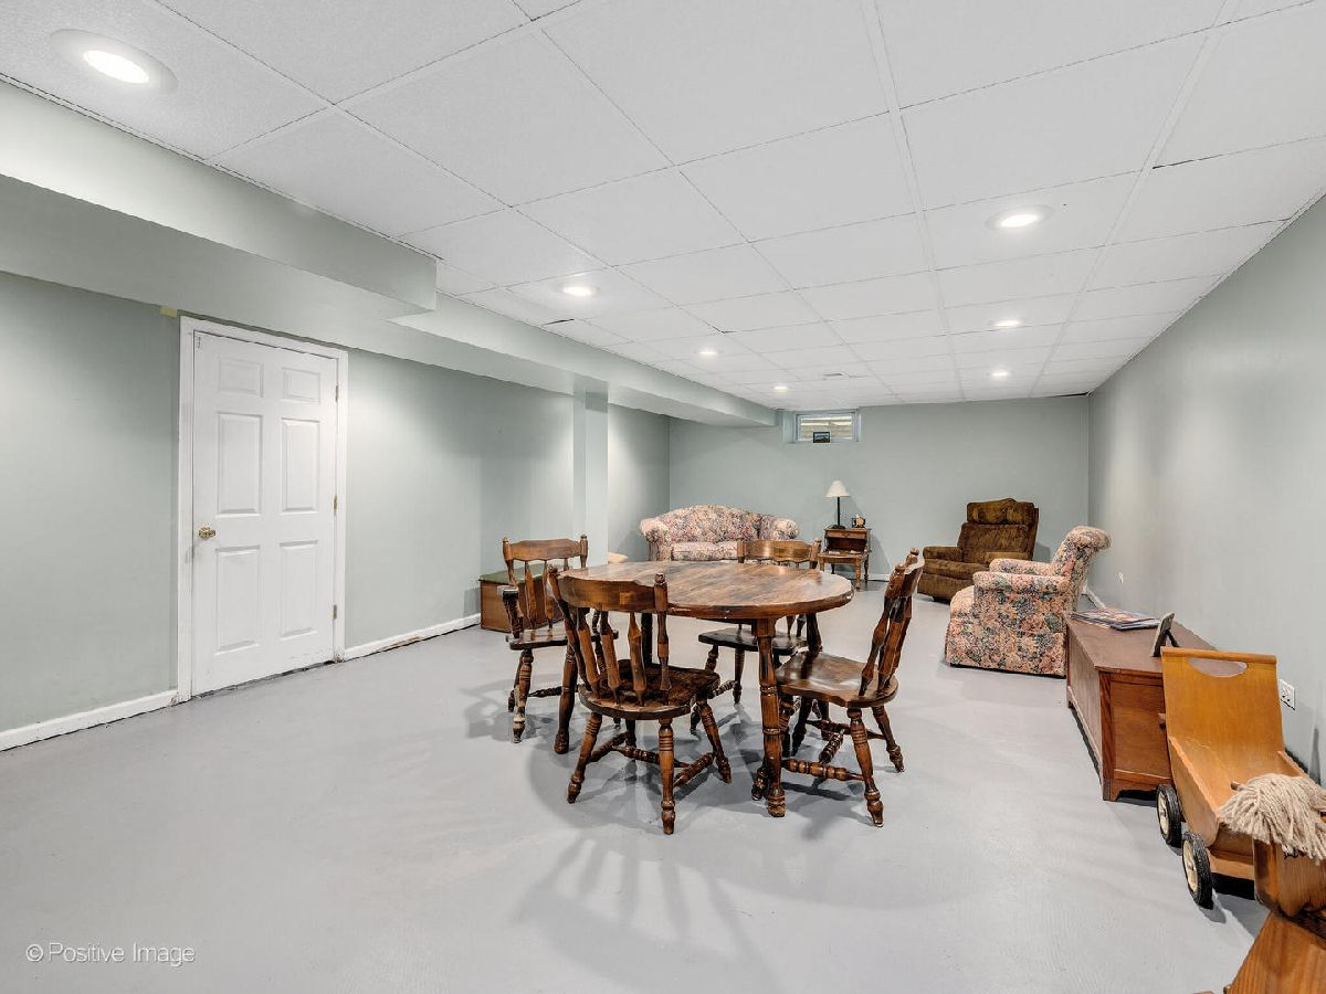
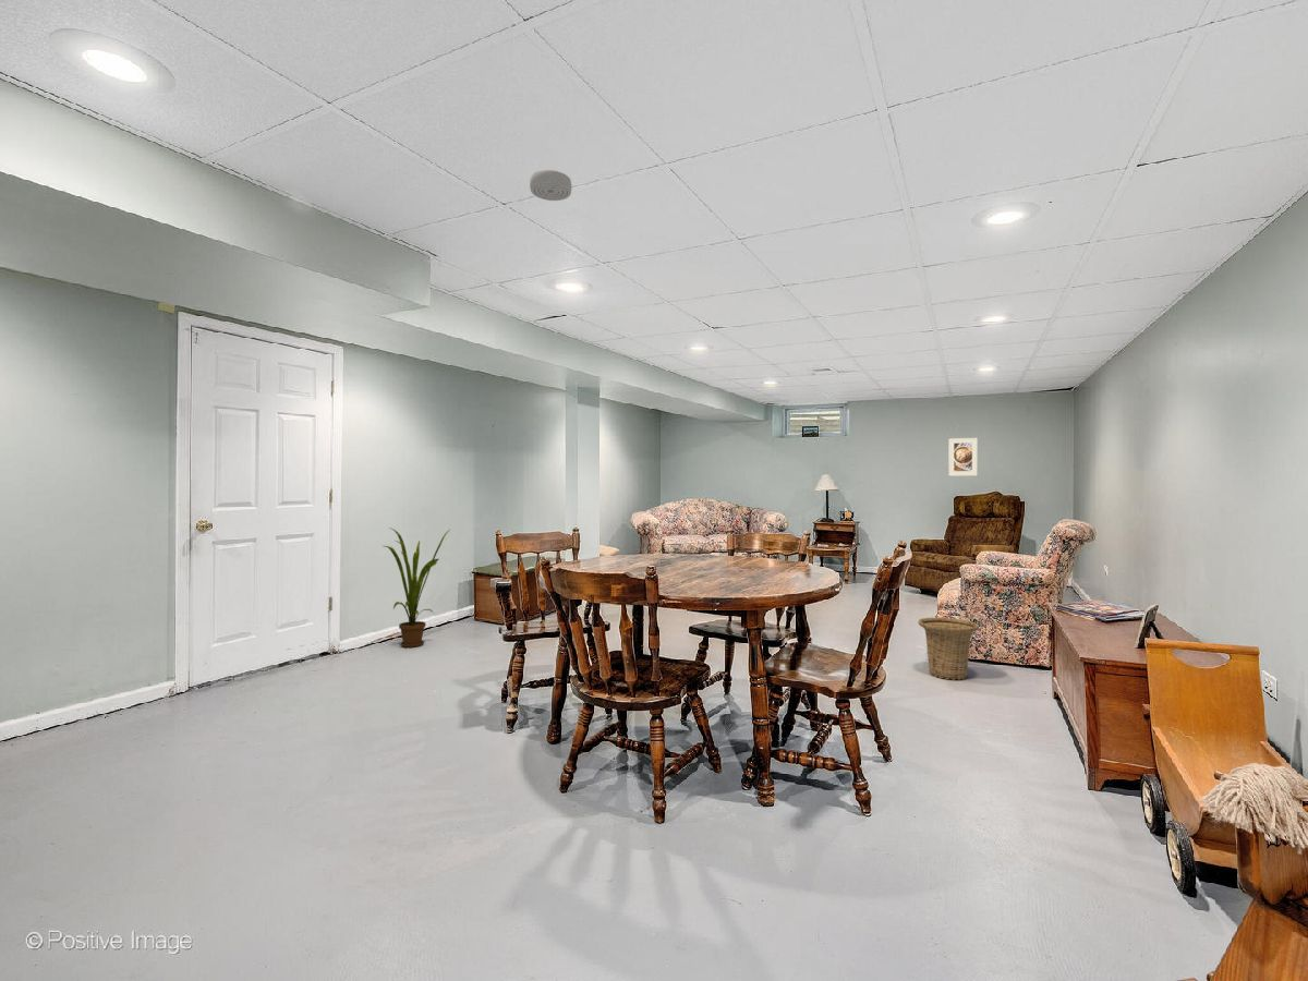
+ house plant (407, 586)
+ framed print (962, 457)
+ basket (947, 649)
+ smoke detector (550, 185)
